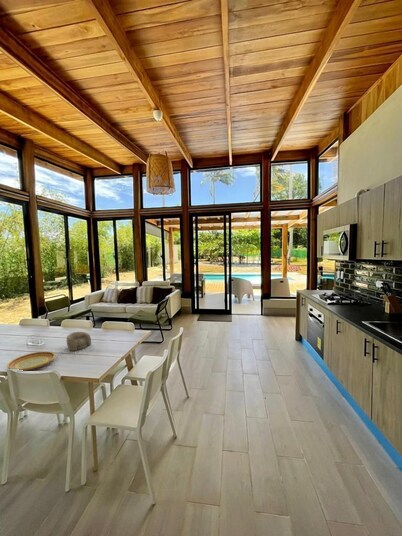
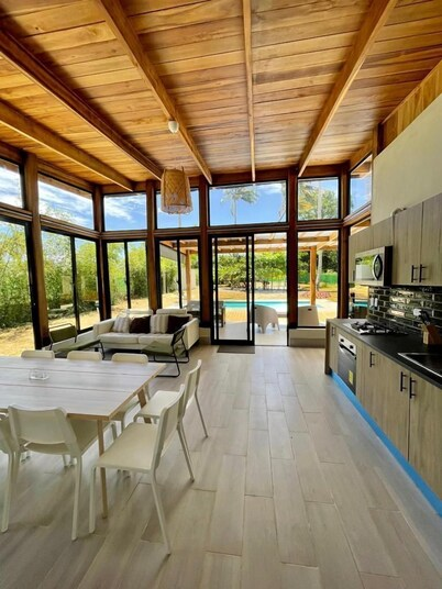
- plate (32, 361)
- decorative bowl (78, 340)
